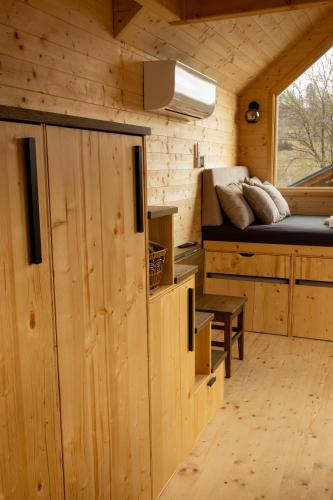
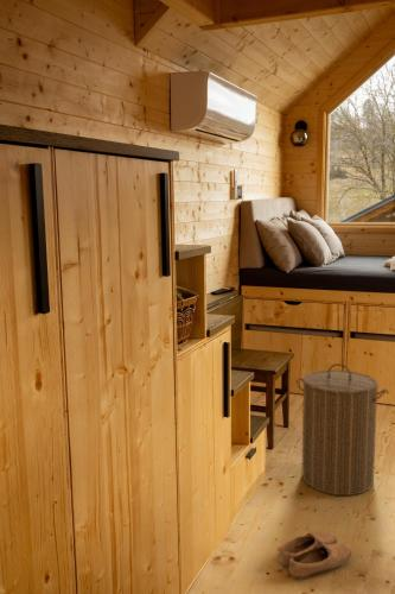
+ shoe (314, 549)
+ laundry hamper (338, 422)
